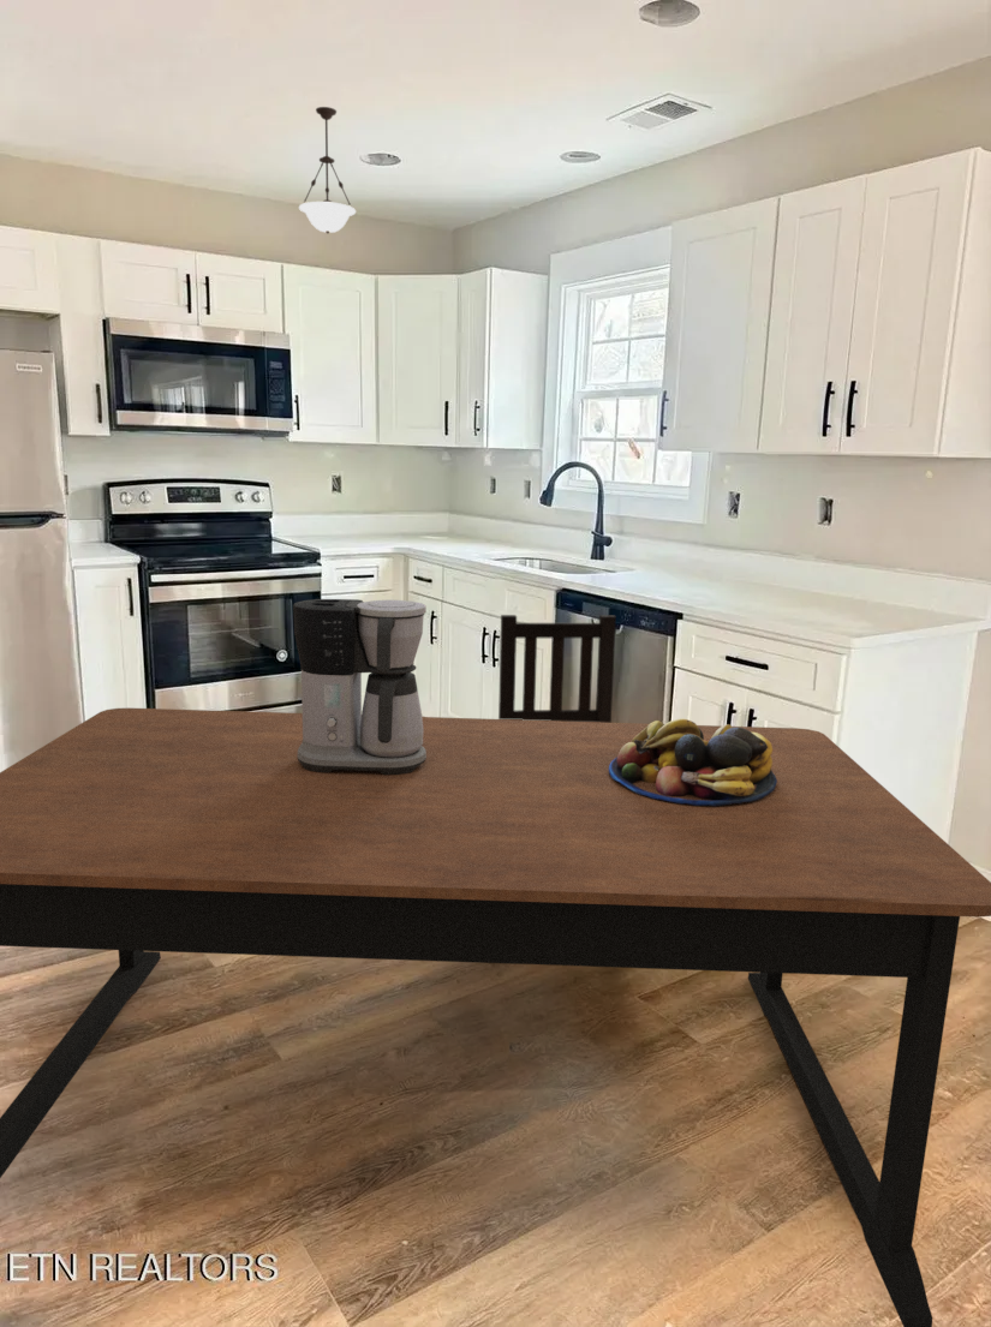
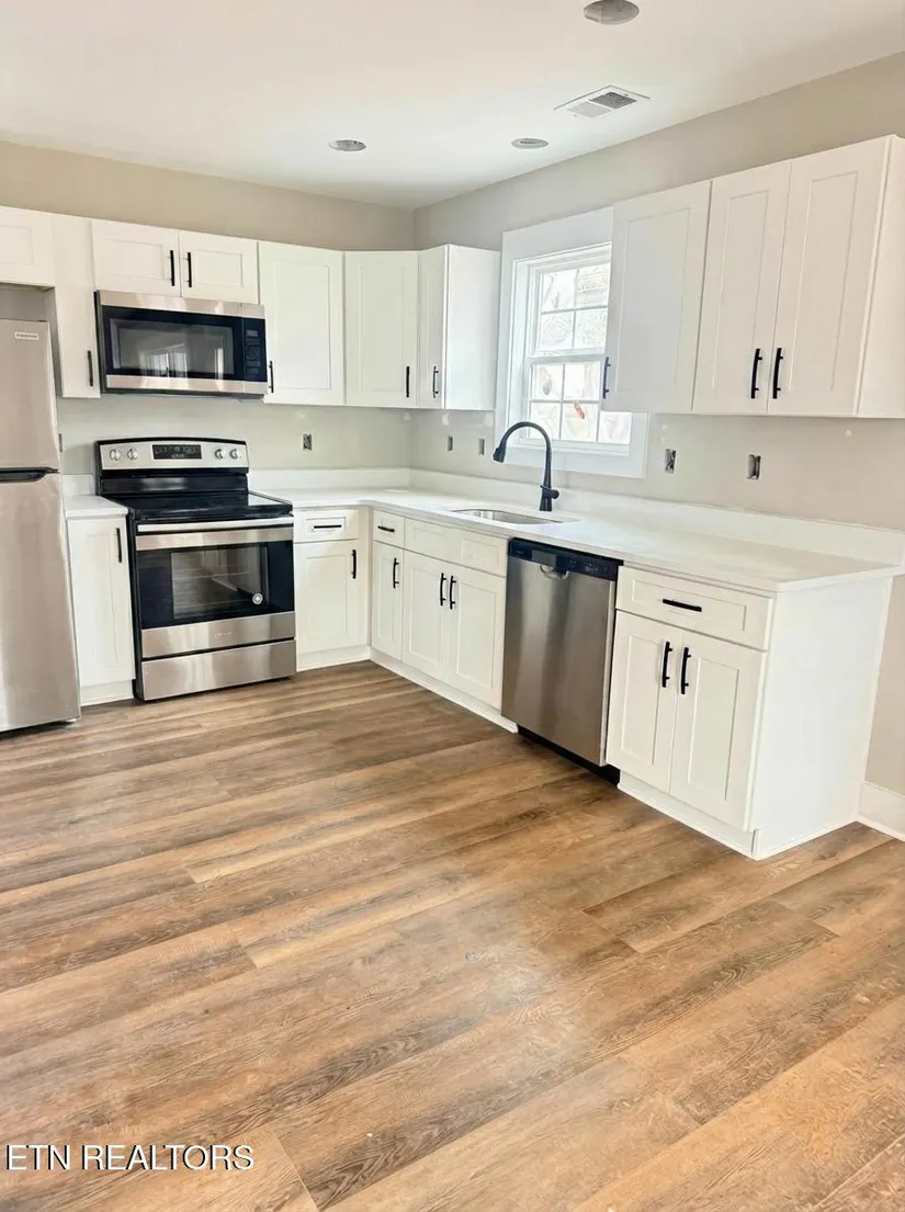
- fruit bowl (692, 746)
- dining chair (565, 721)
- coffee maker (359, 685)
- pendant light (327, 173)
- dining table (444, 945)
